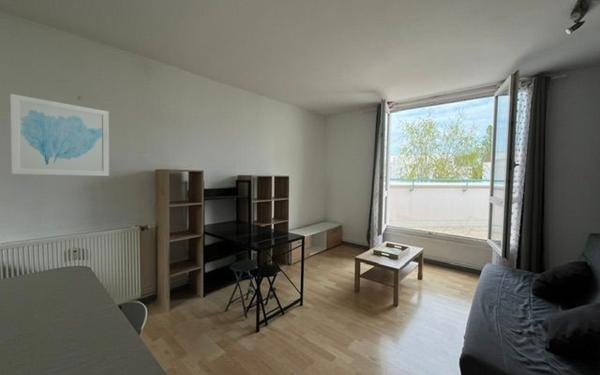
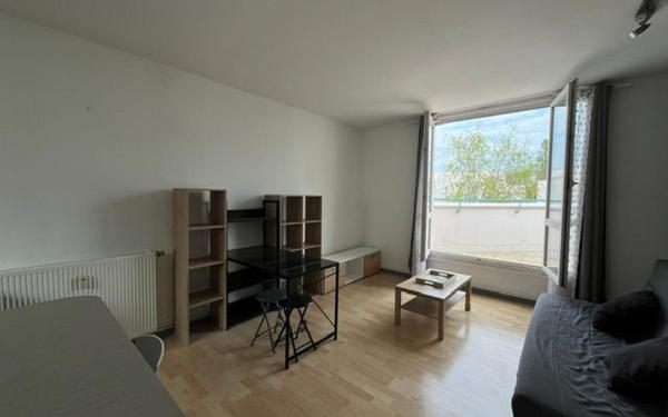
- wall art (65, 139)
